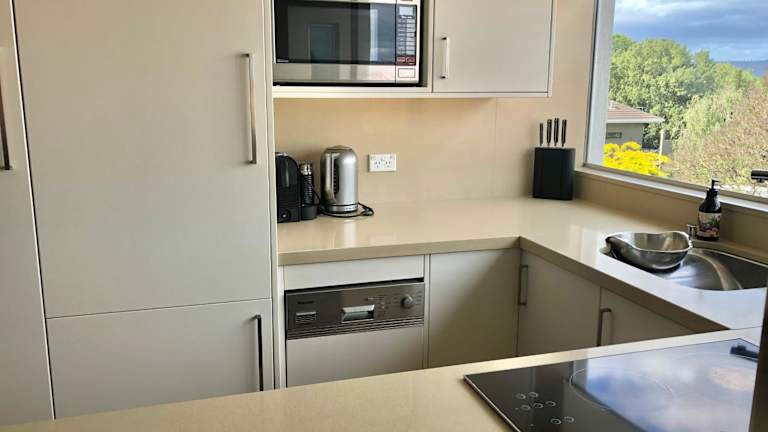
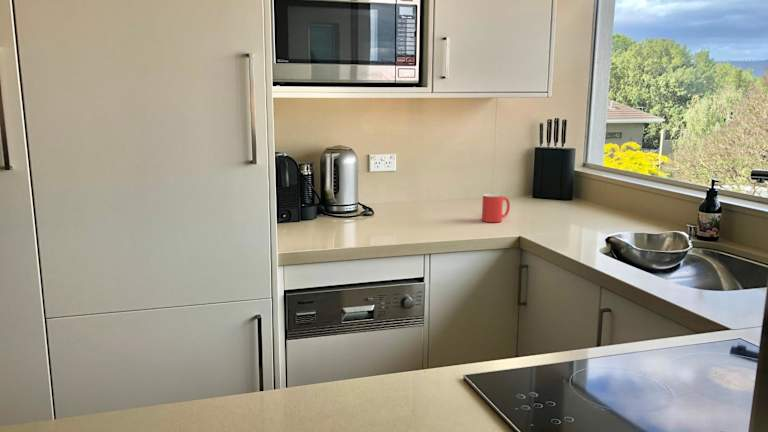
+ mug (497, 207)
